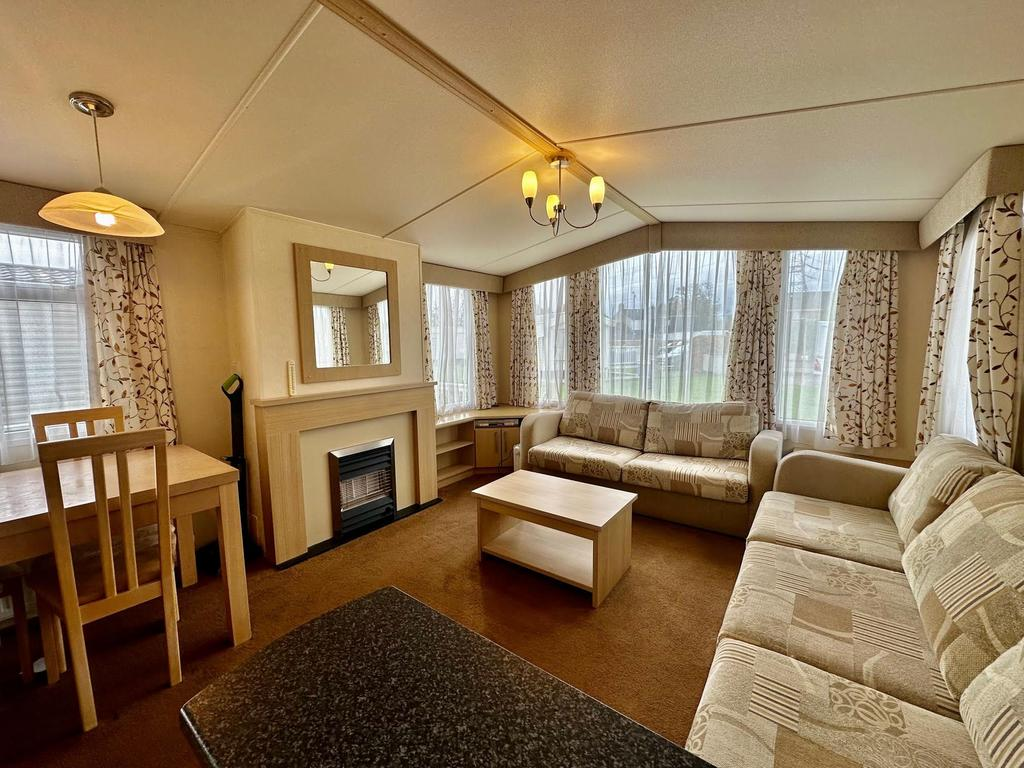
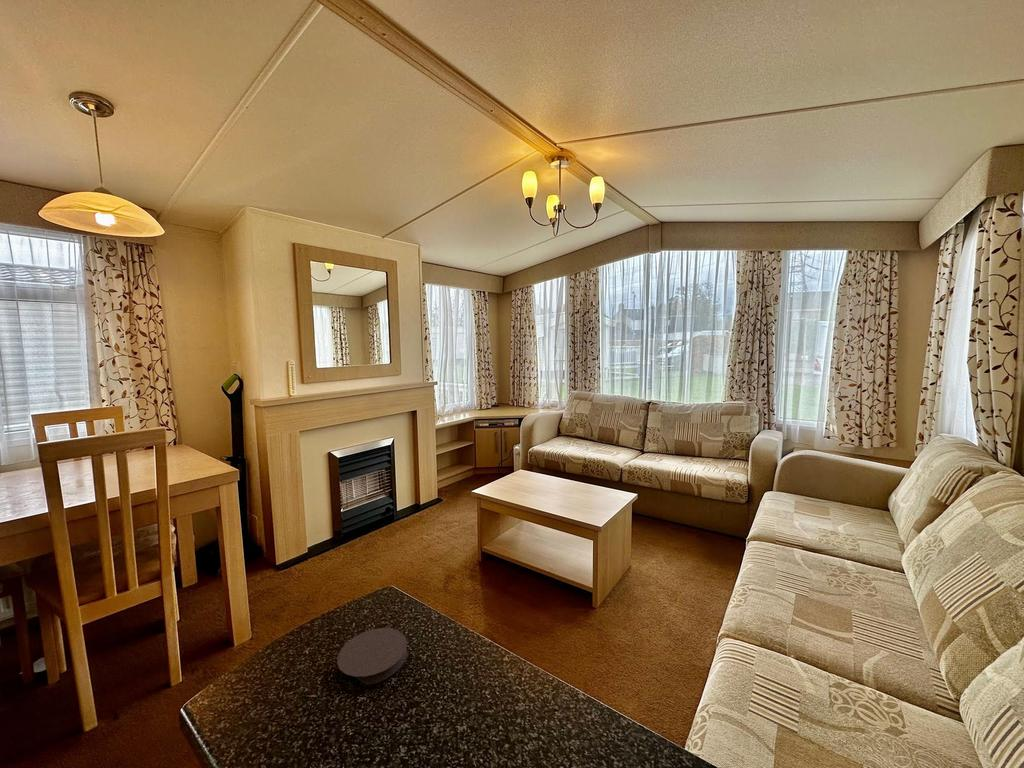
+ coaster (373, 654)
